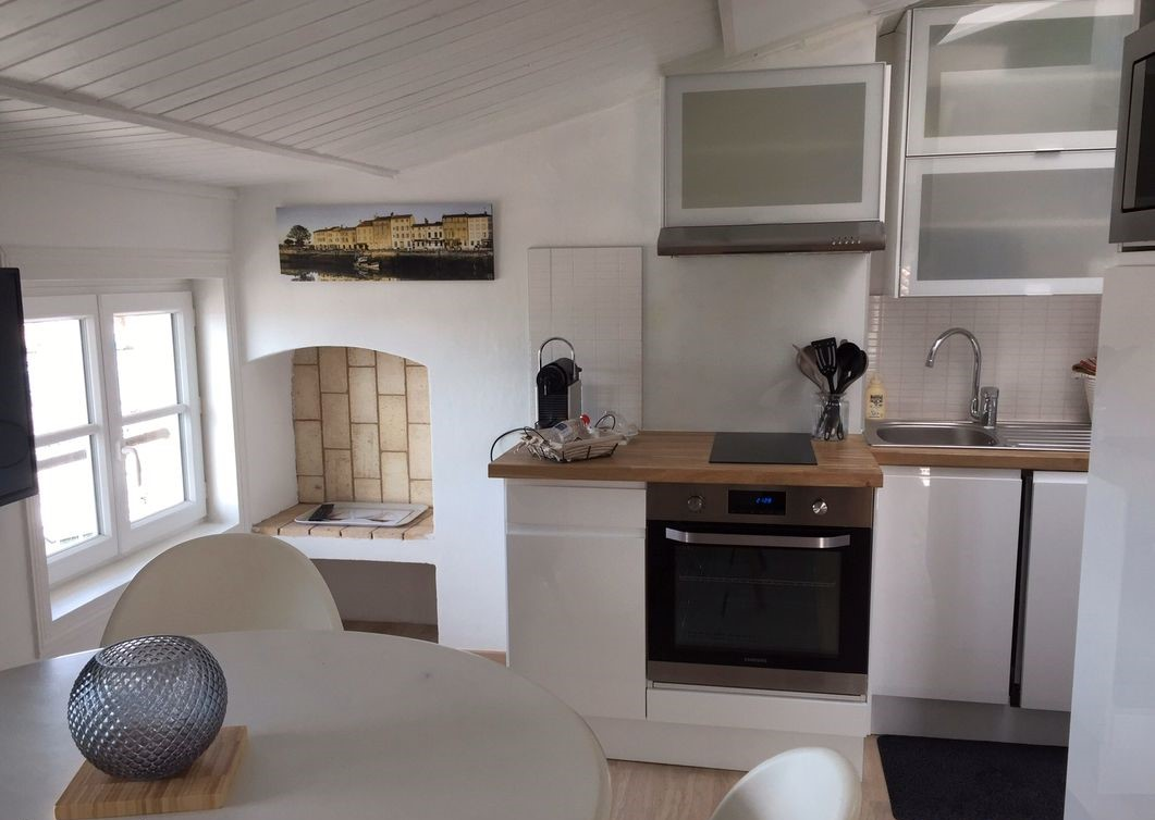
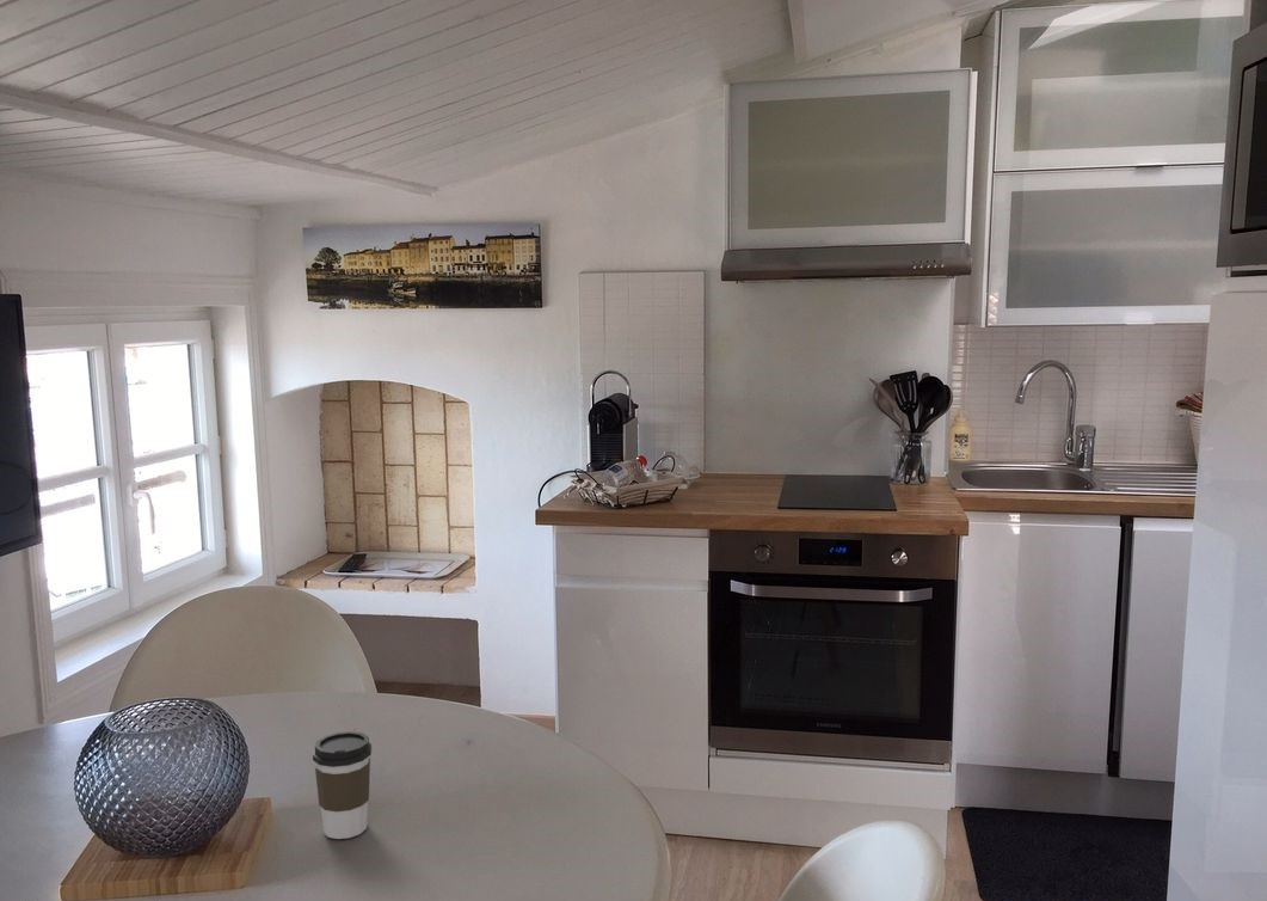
+ coffee cup (343, 785)
